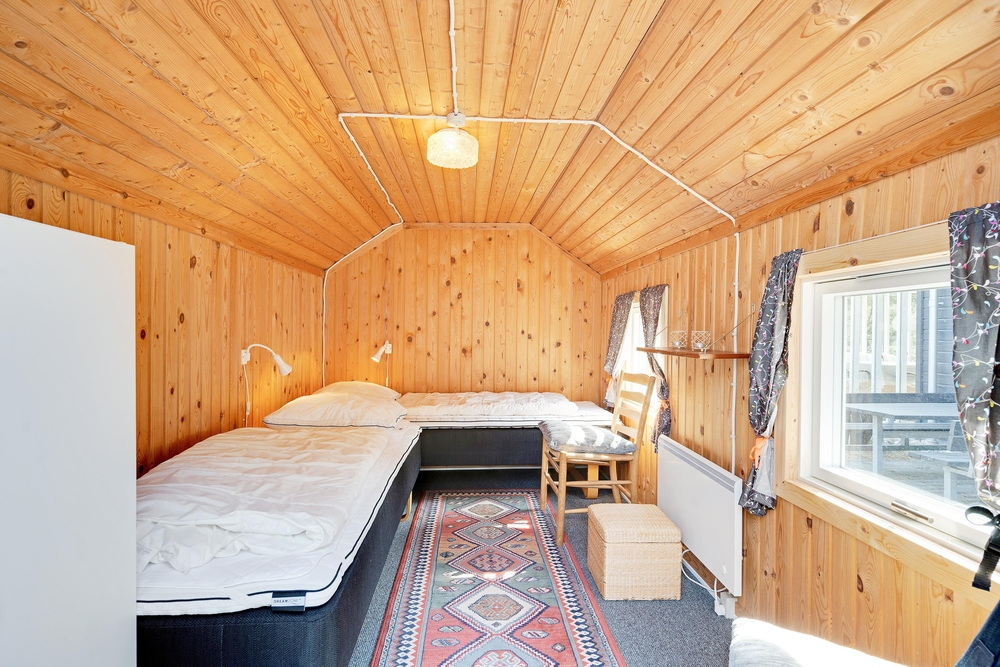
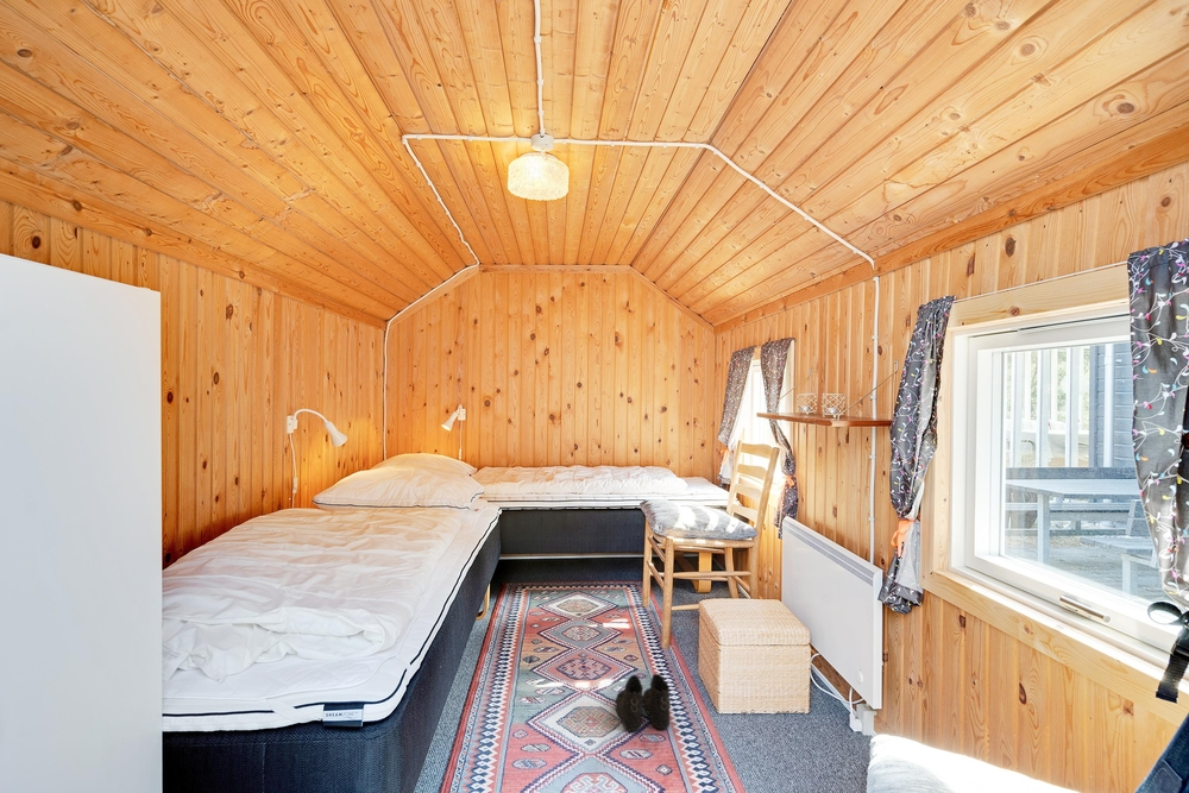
+ boots (643, 692)
